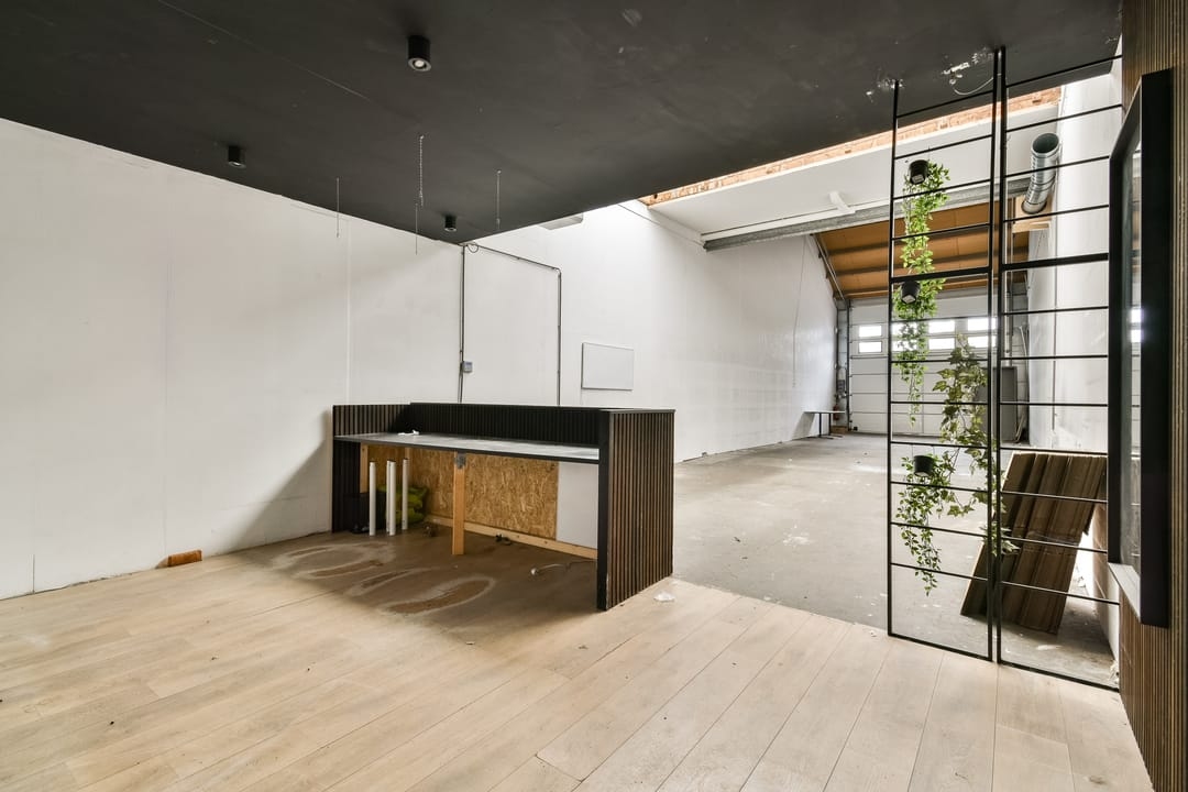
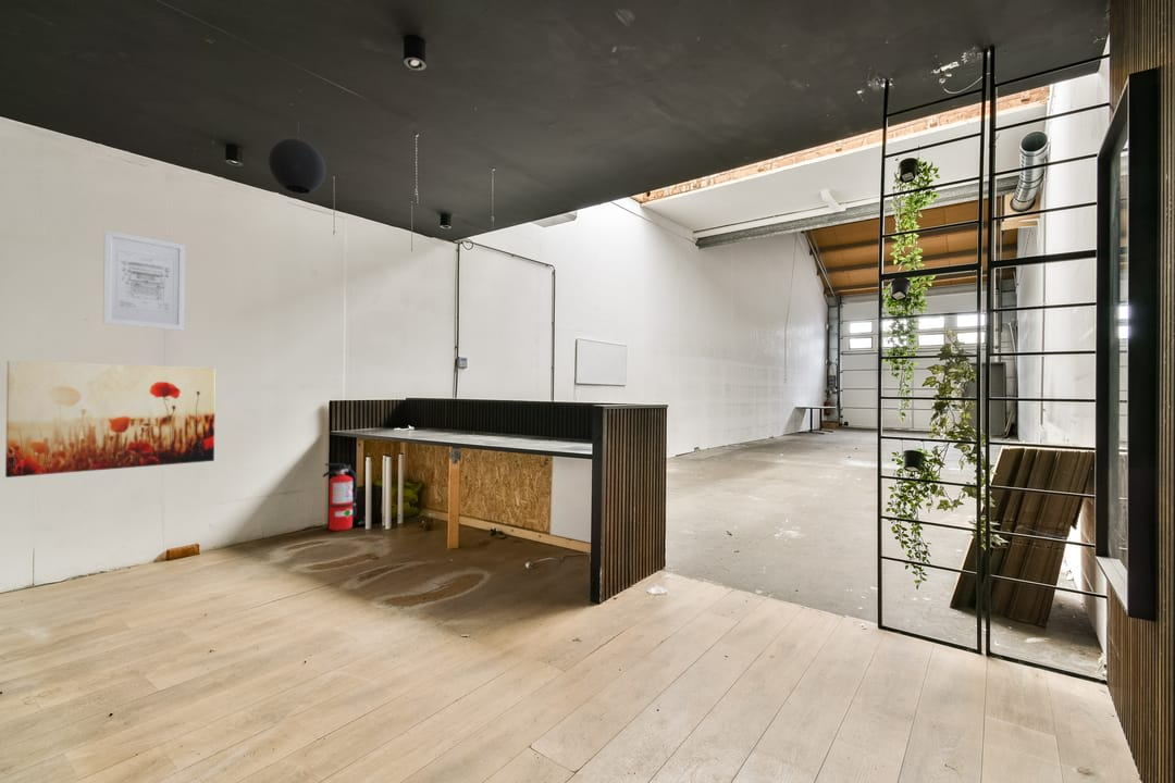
+ fire extinguisher (342, 495)
+ wall art (146, 282)
+ wall art (122, 415)
+ pendant light (298, 154)
